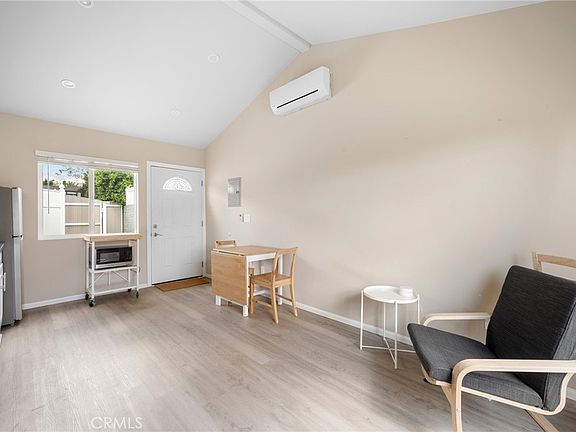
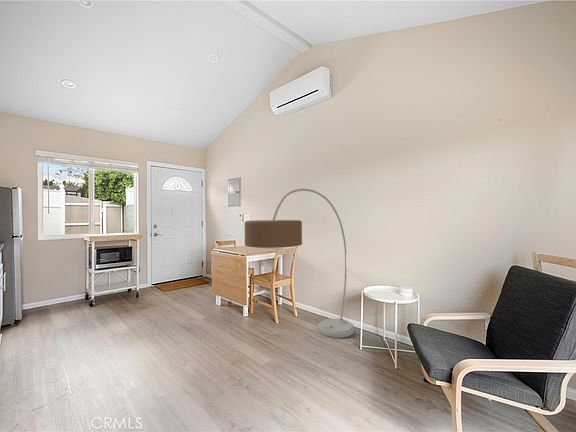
+ floor lamp (301, 244)
